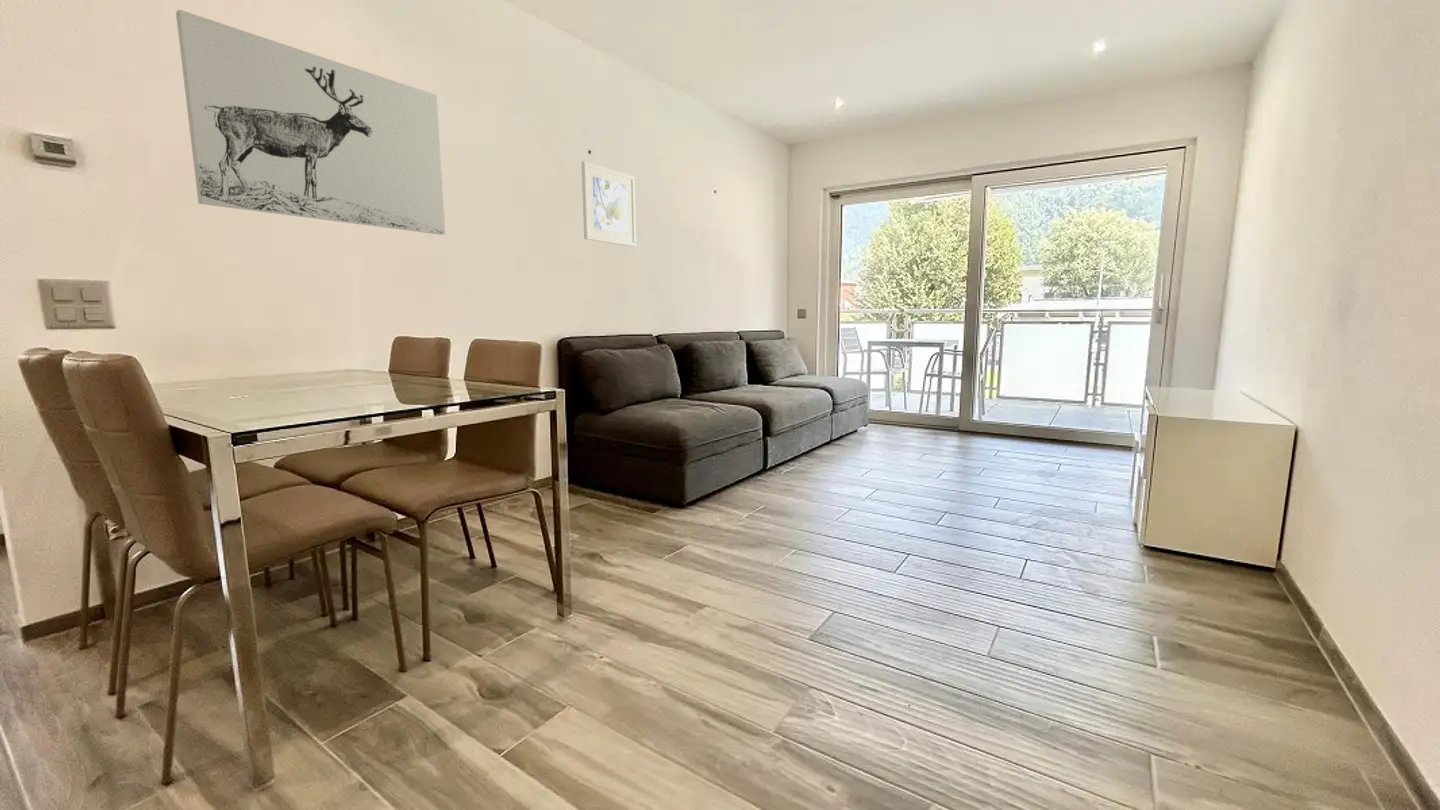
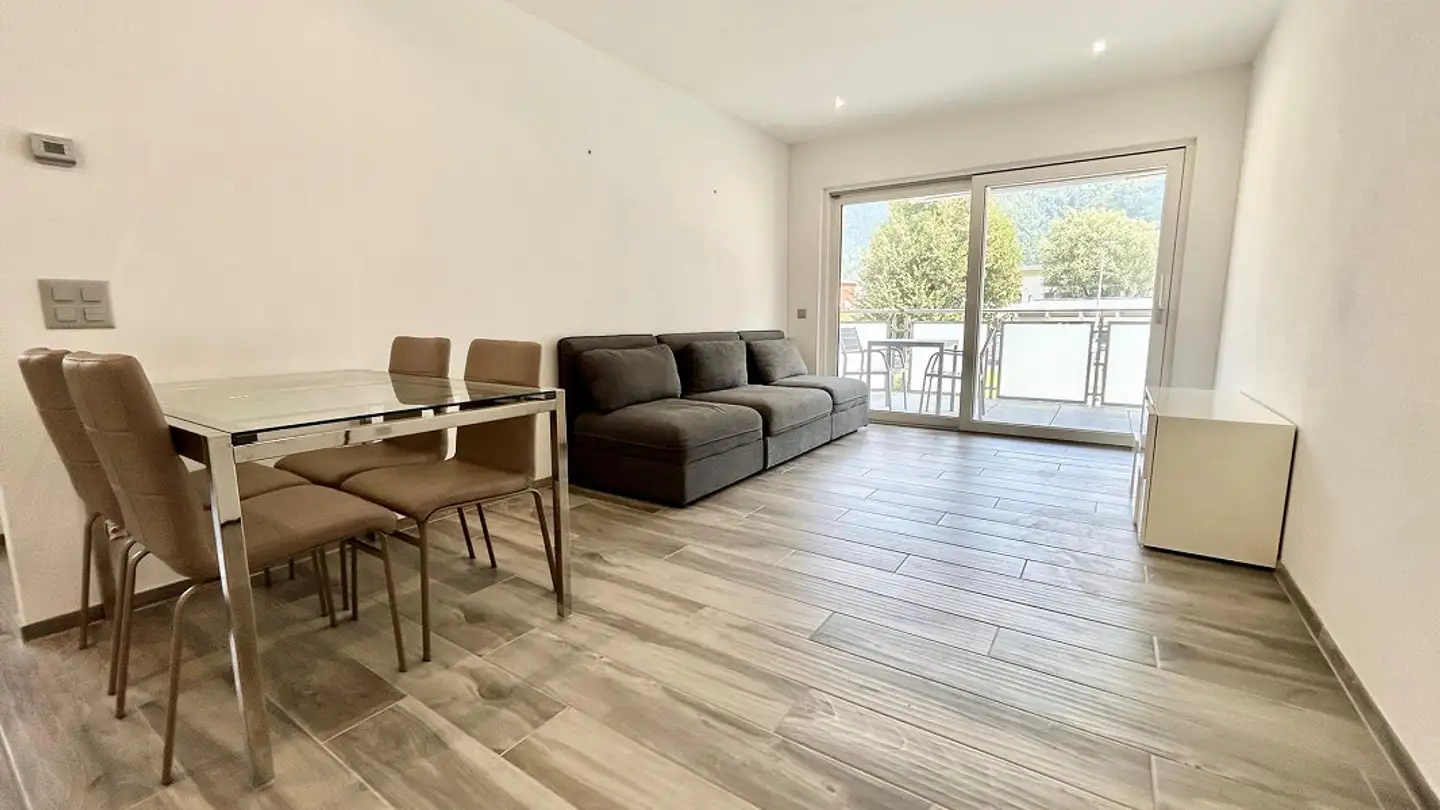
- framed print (610, 206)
- wall art (333, 141)
